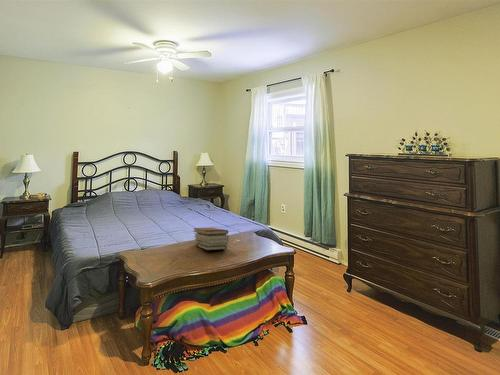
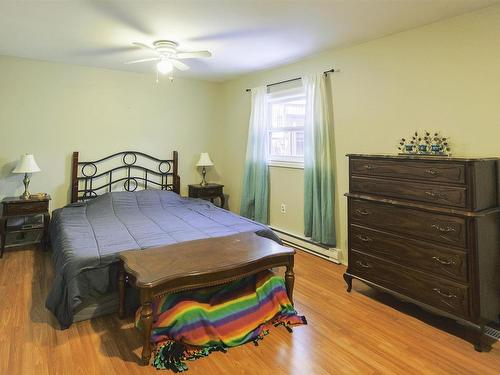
- book stack (210, 238)
